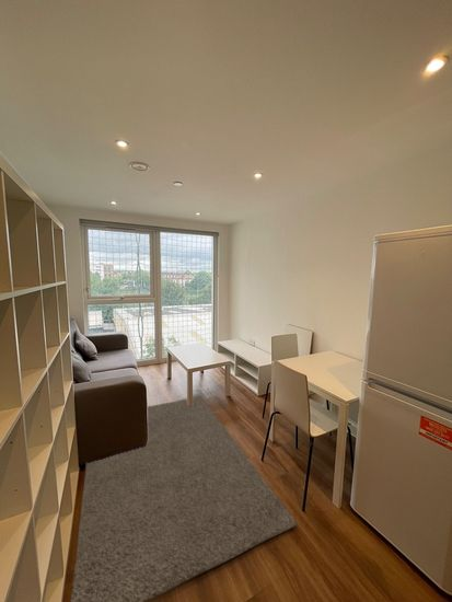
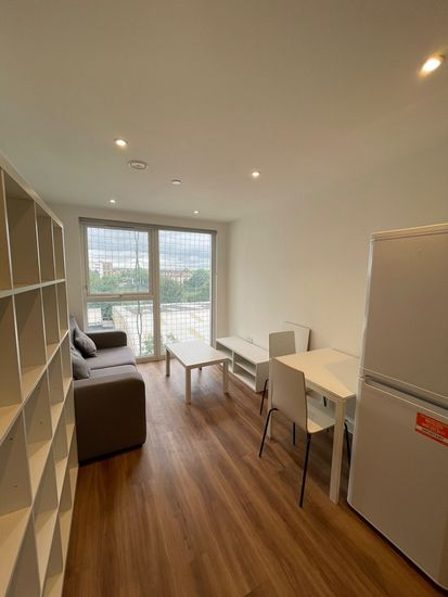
- rug (167, 458)
